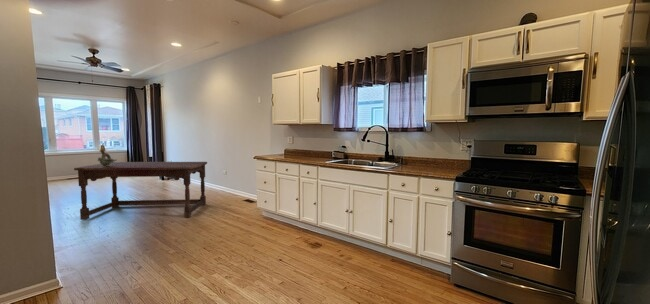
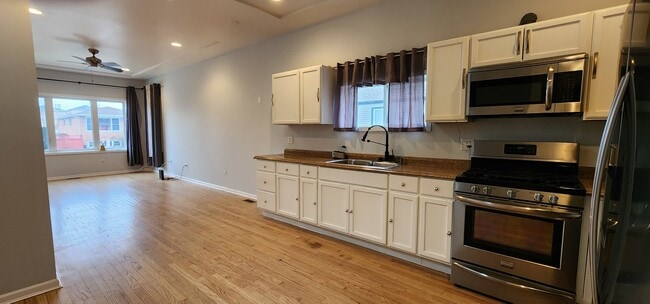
- dining table (148, 176)
- vessel (105, 158)
